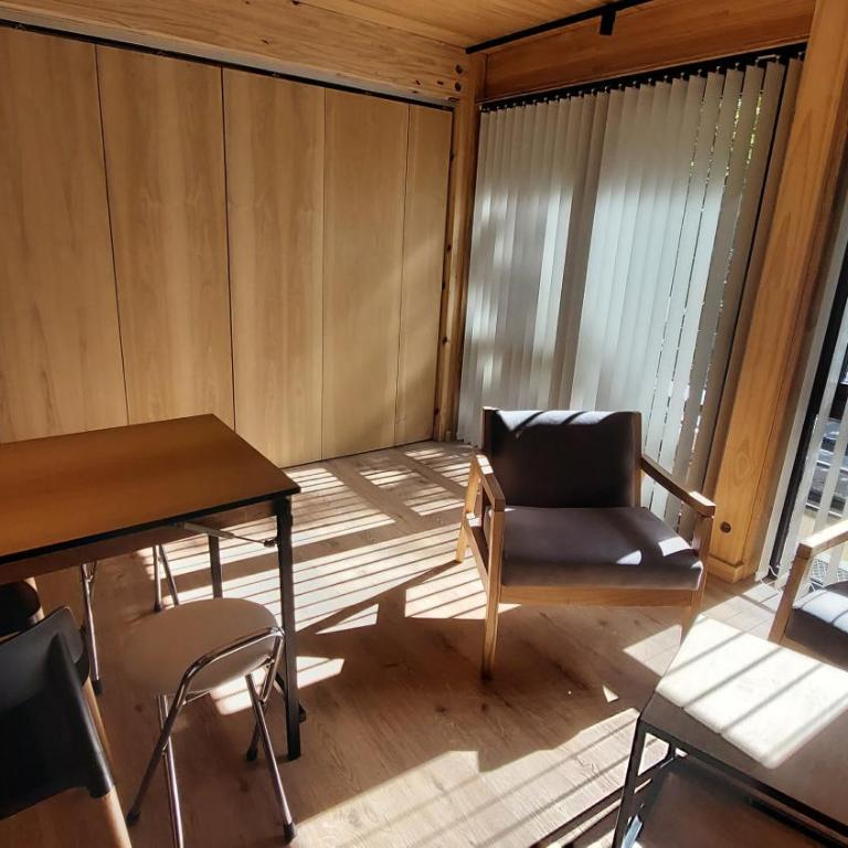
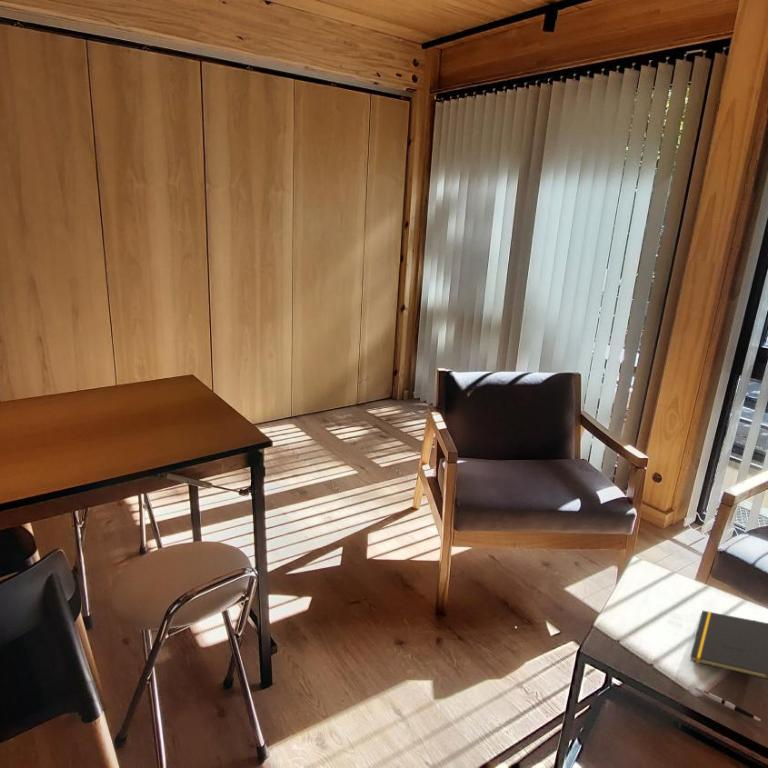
+ pen (728, 704)
+ notepad (732, 642)
